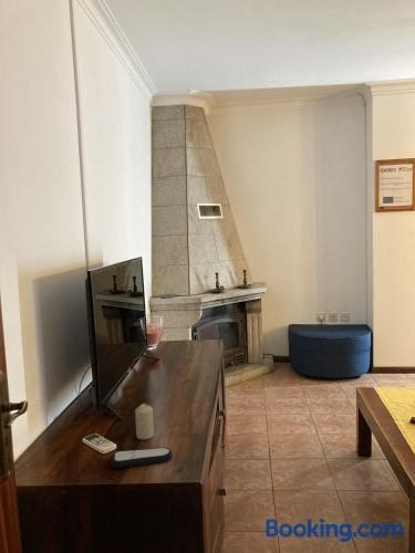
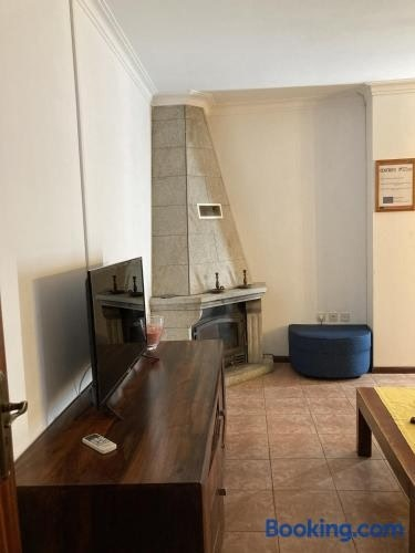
- candle (144, 420)
- remote control (142, 456)
